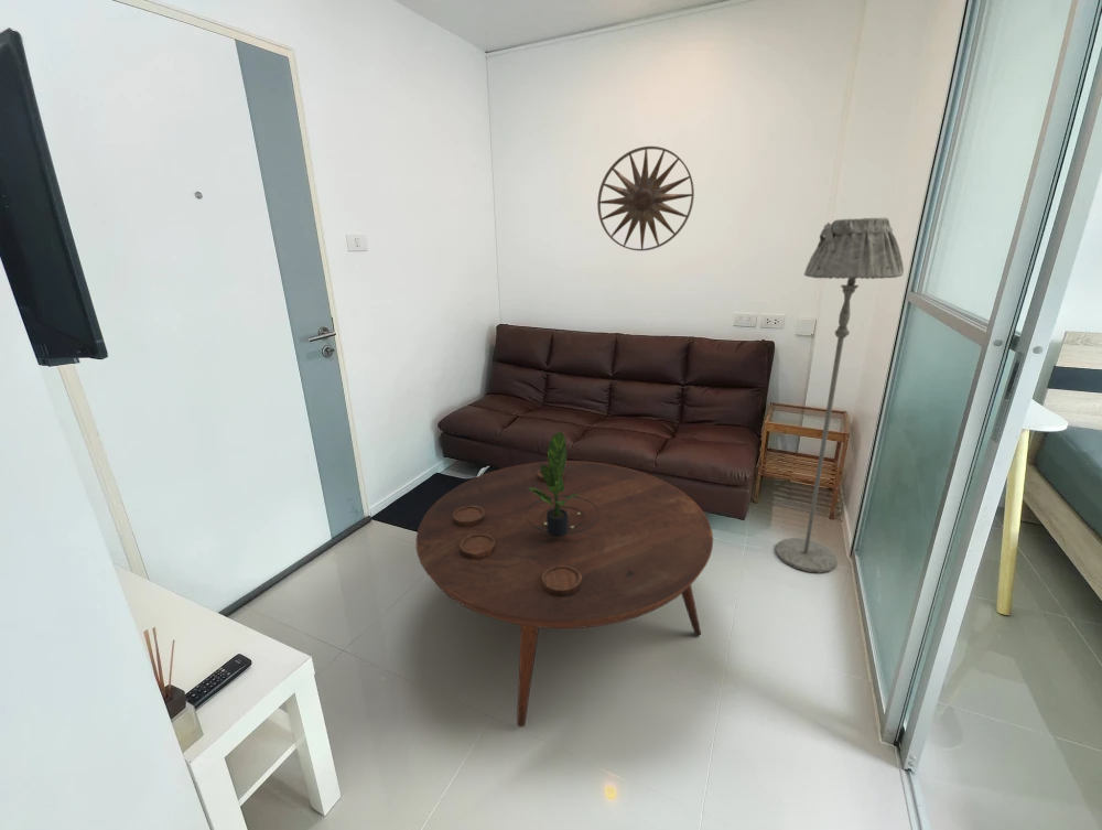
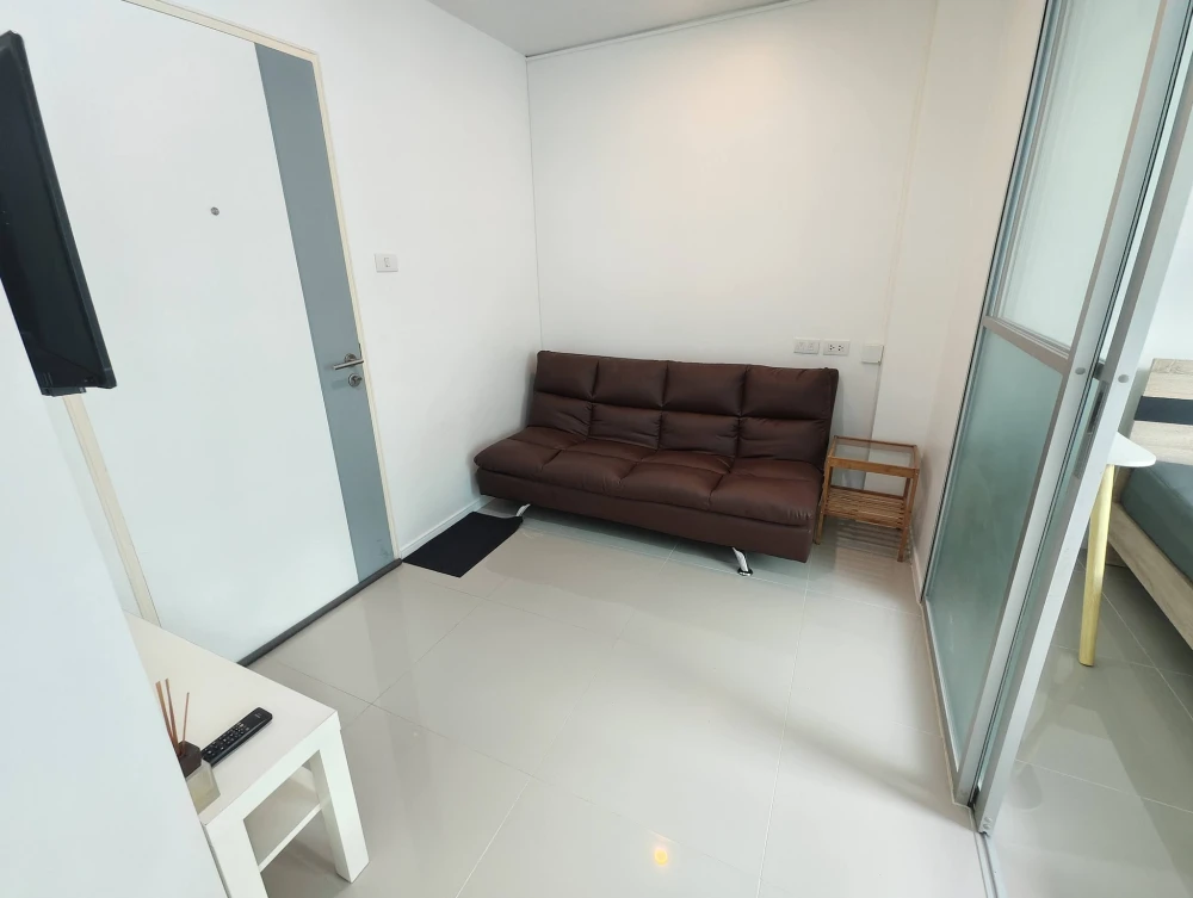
- coffee table (563, 564)
- wall art (644, 200)
- potted plant (554, 487)
- floor lamp (830, 406)
